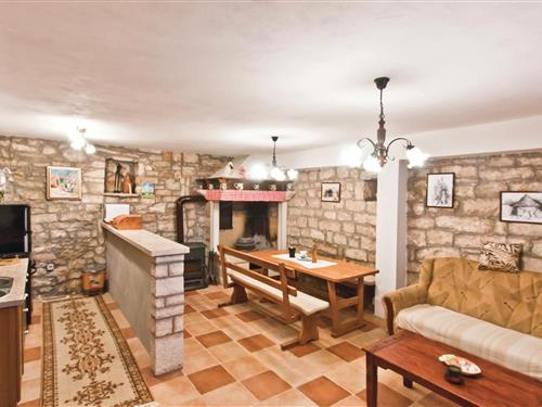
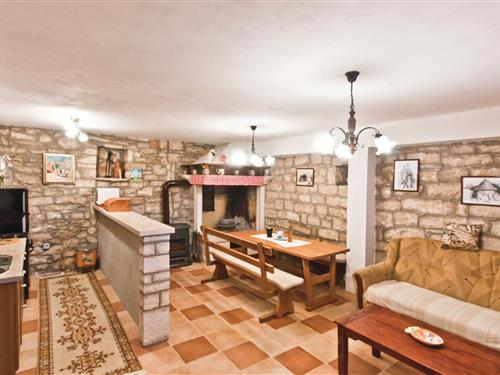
- teacup (453, 373)
